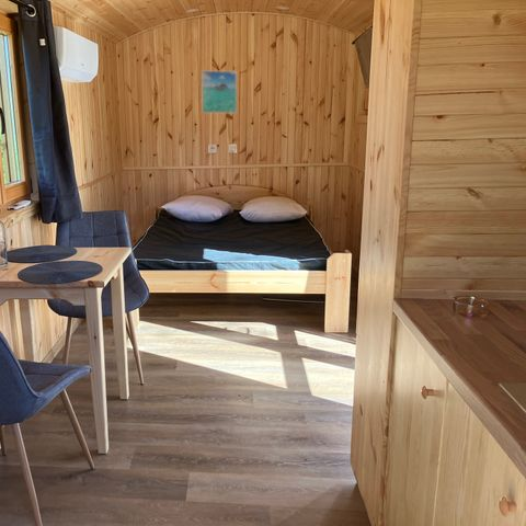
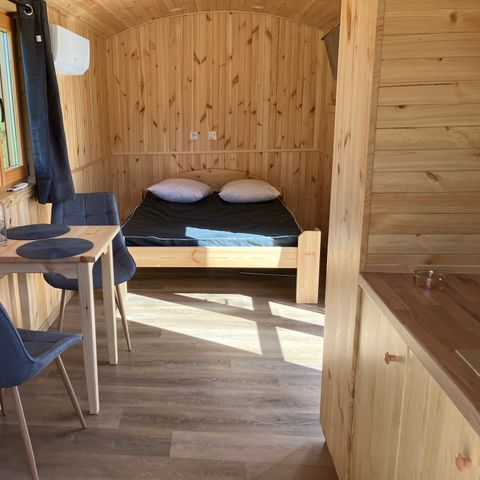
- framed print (219, 92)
